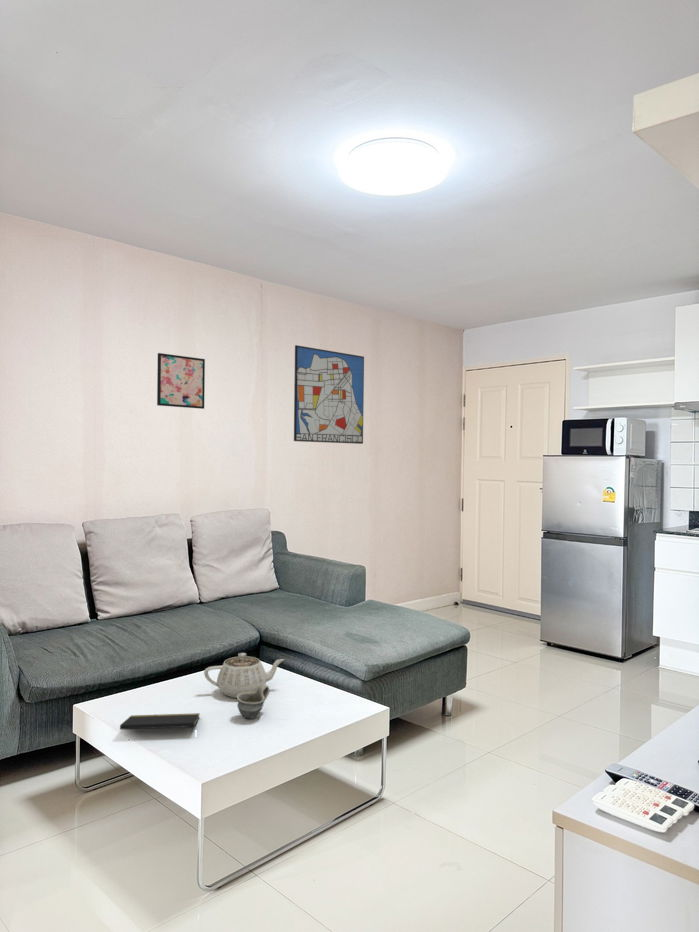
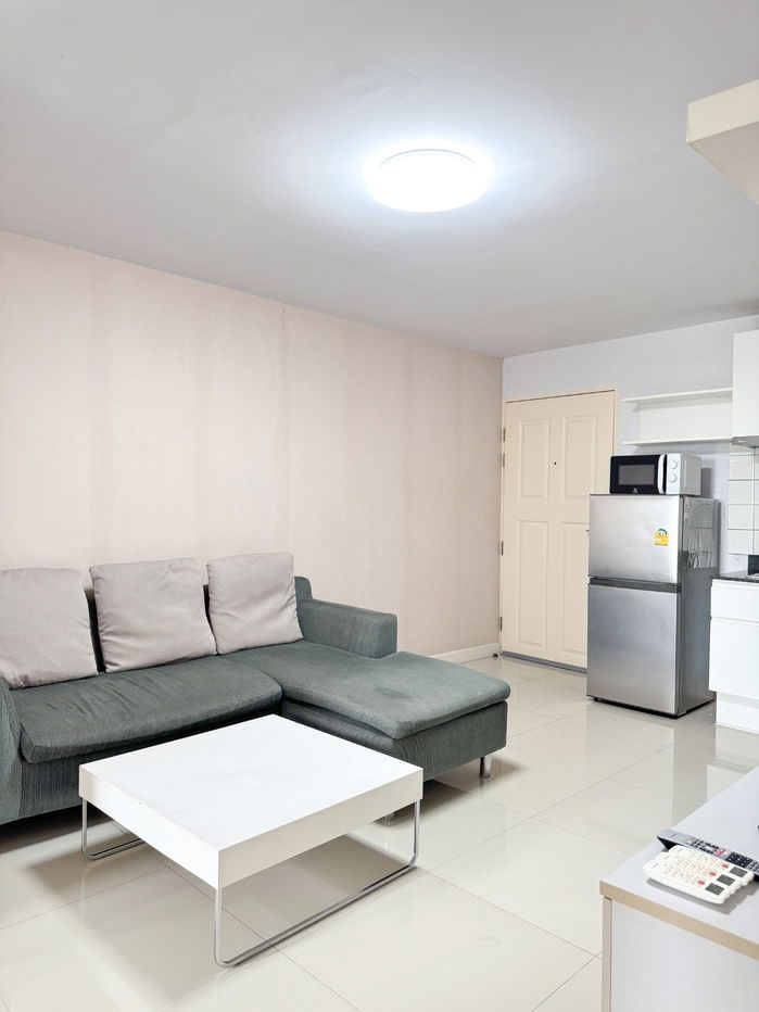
- teapot (244, 672)
- wall art (181, 381)
- wall art (330, 396)
- cup (253, 702)
- notepad (161, 721)
